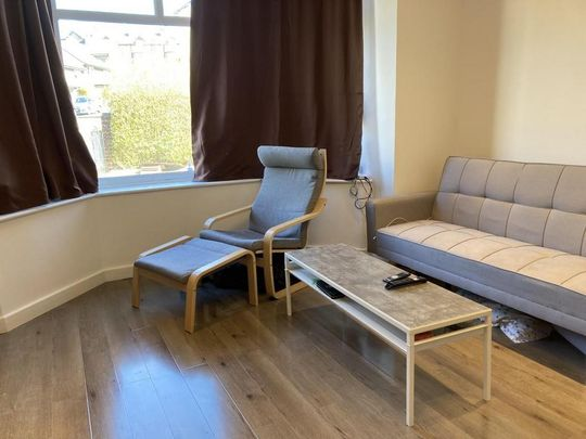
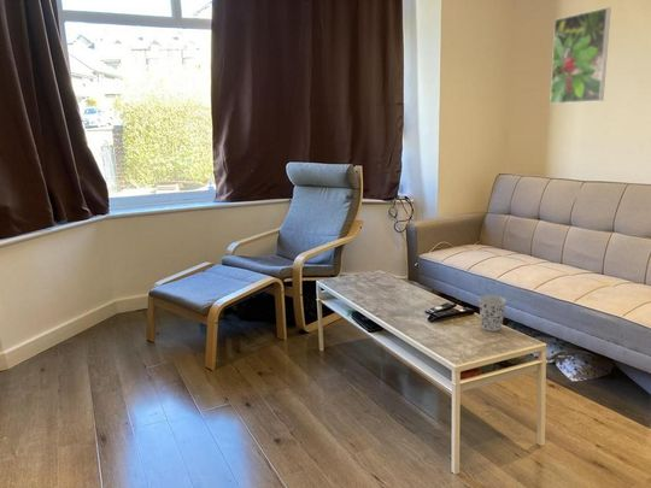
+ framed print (577, 59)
+ cup (491, 313)
